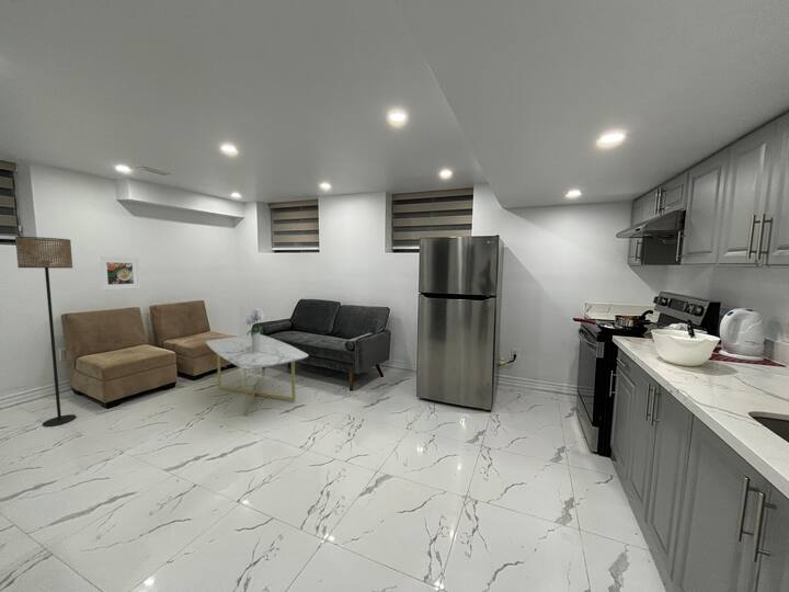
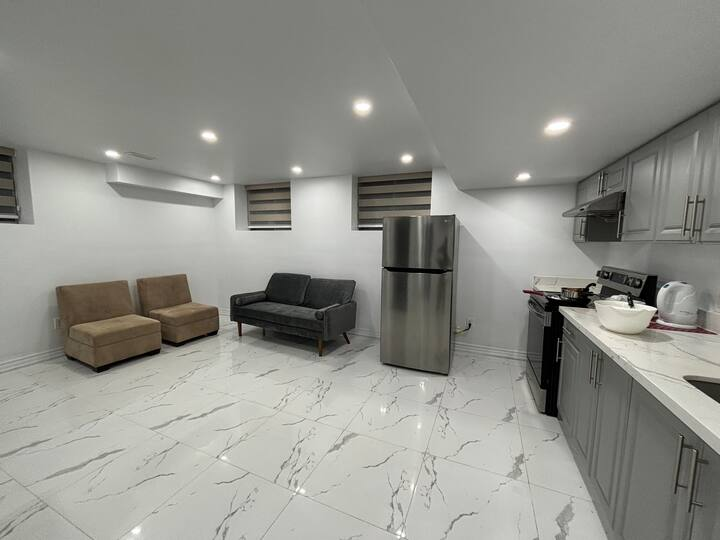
- floor lamp (52, 331)
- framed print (119, 273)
- bouquet (253, 329)
- coffee table (253, 368)
